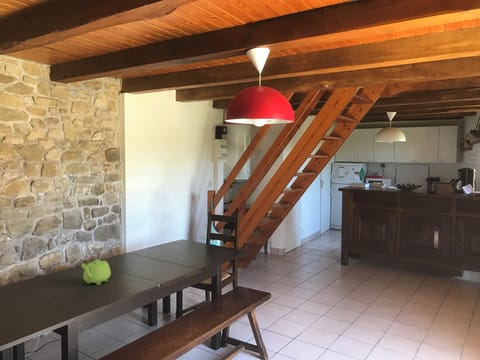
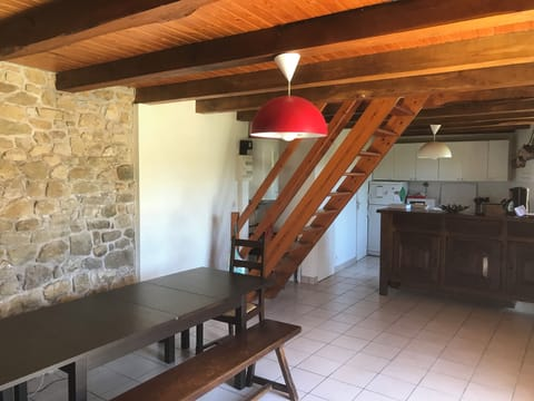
- teapot (92, 271)
